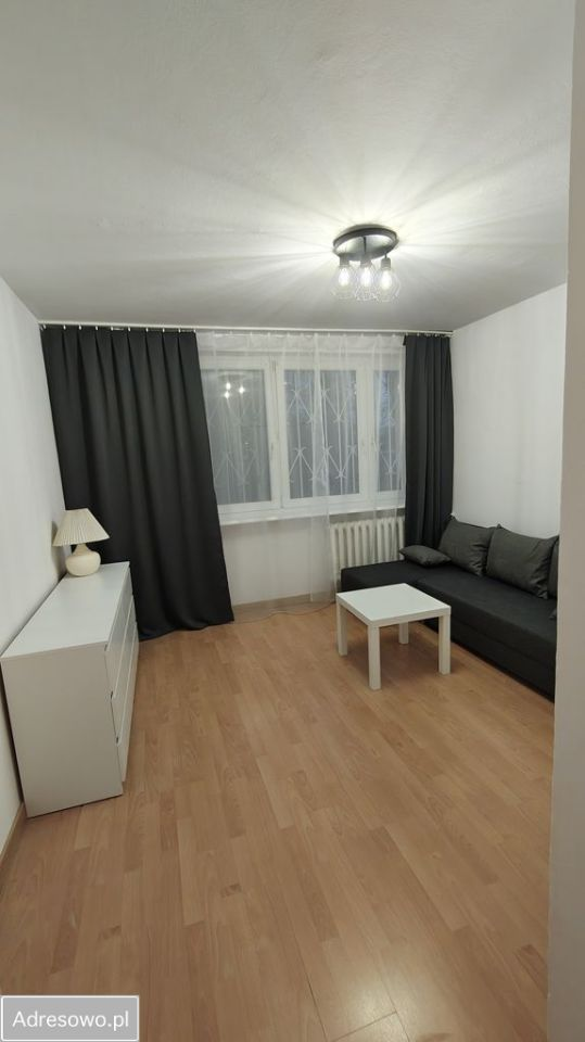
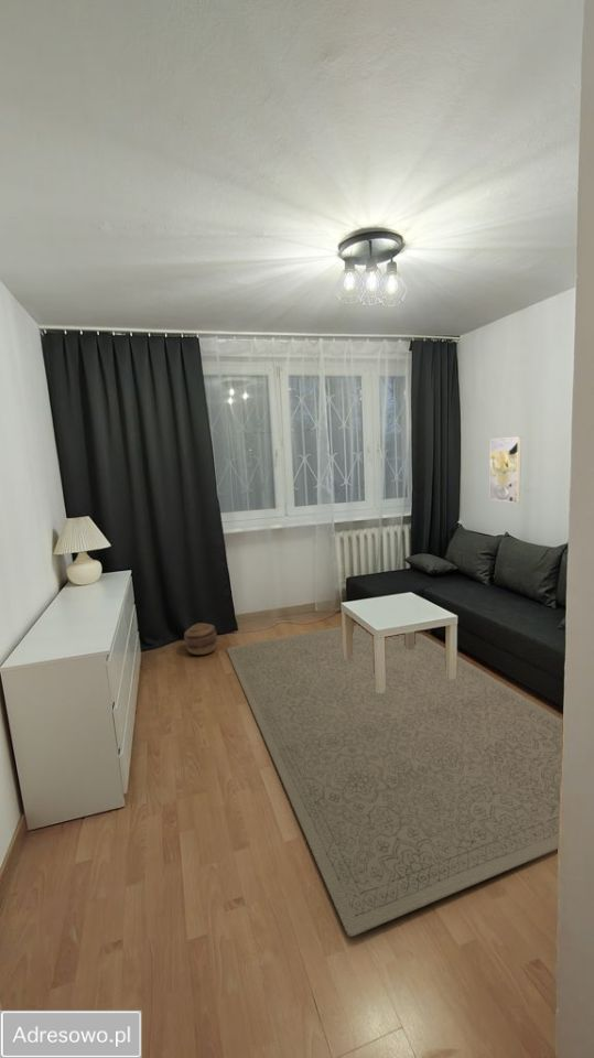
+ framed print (504, 469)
+ rug (381, 698)
+ basket (201, 638)
